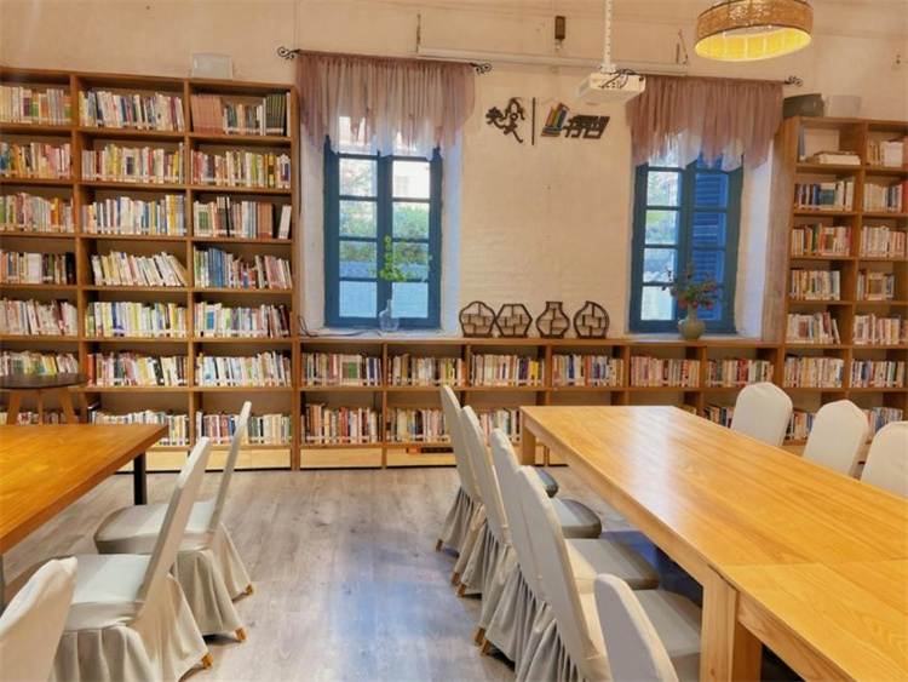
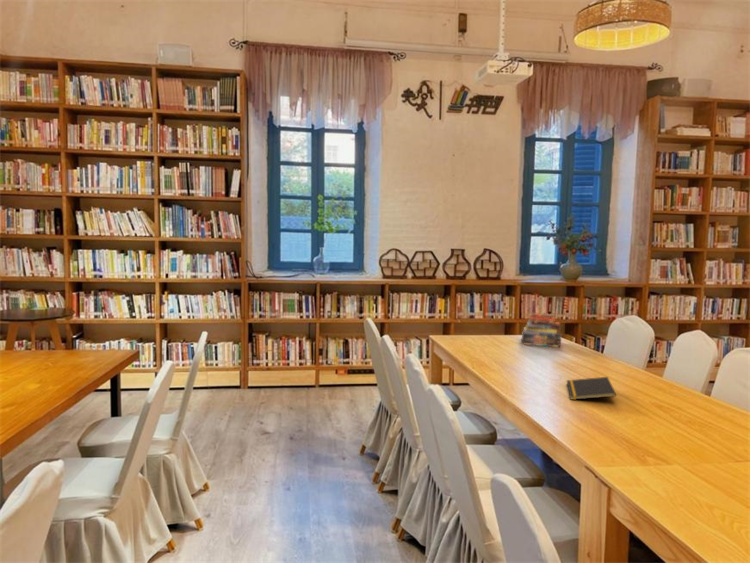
+ book (541, 329)
+ notepad (589, 387)
